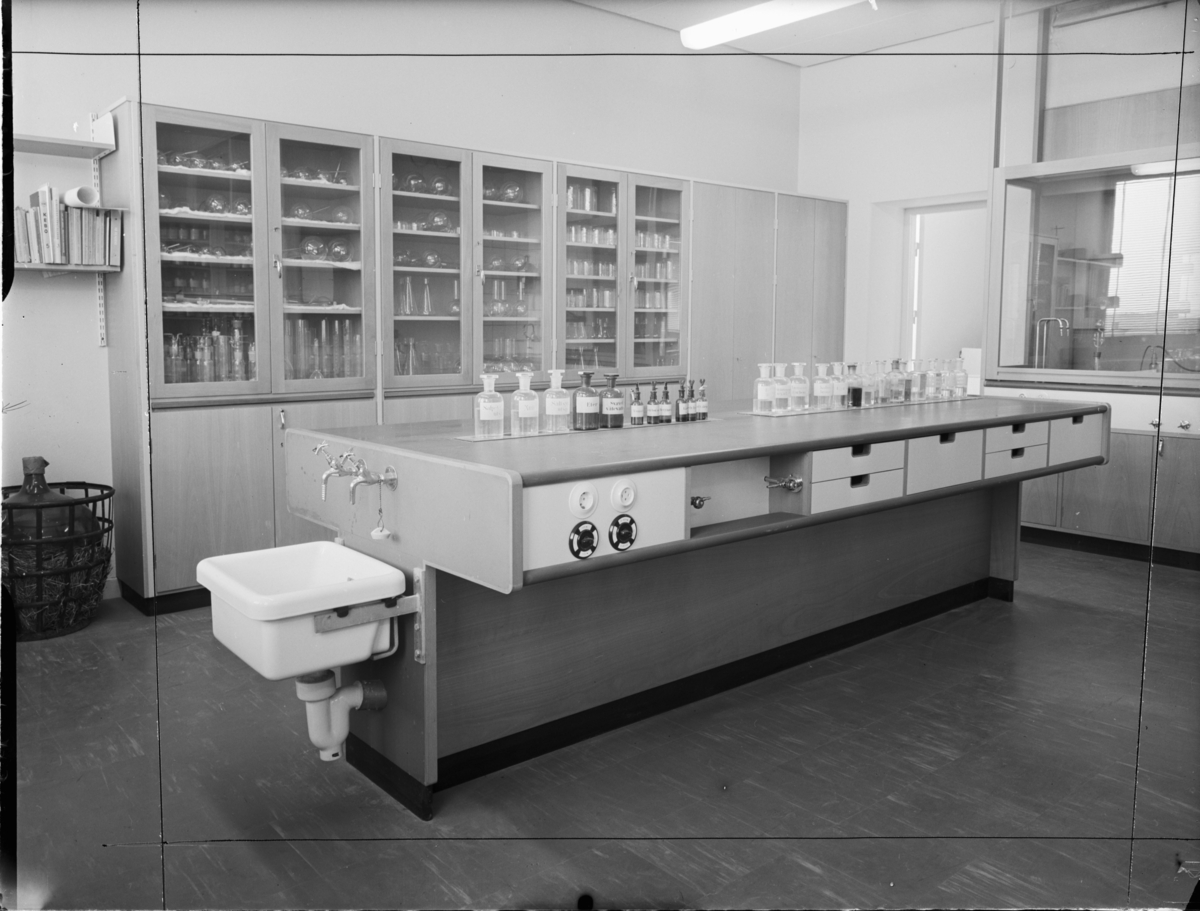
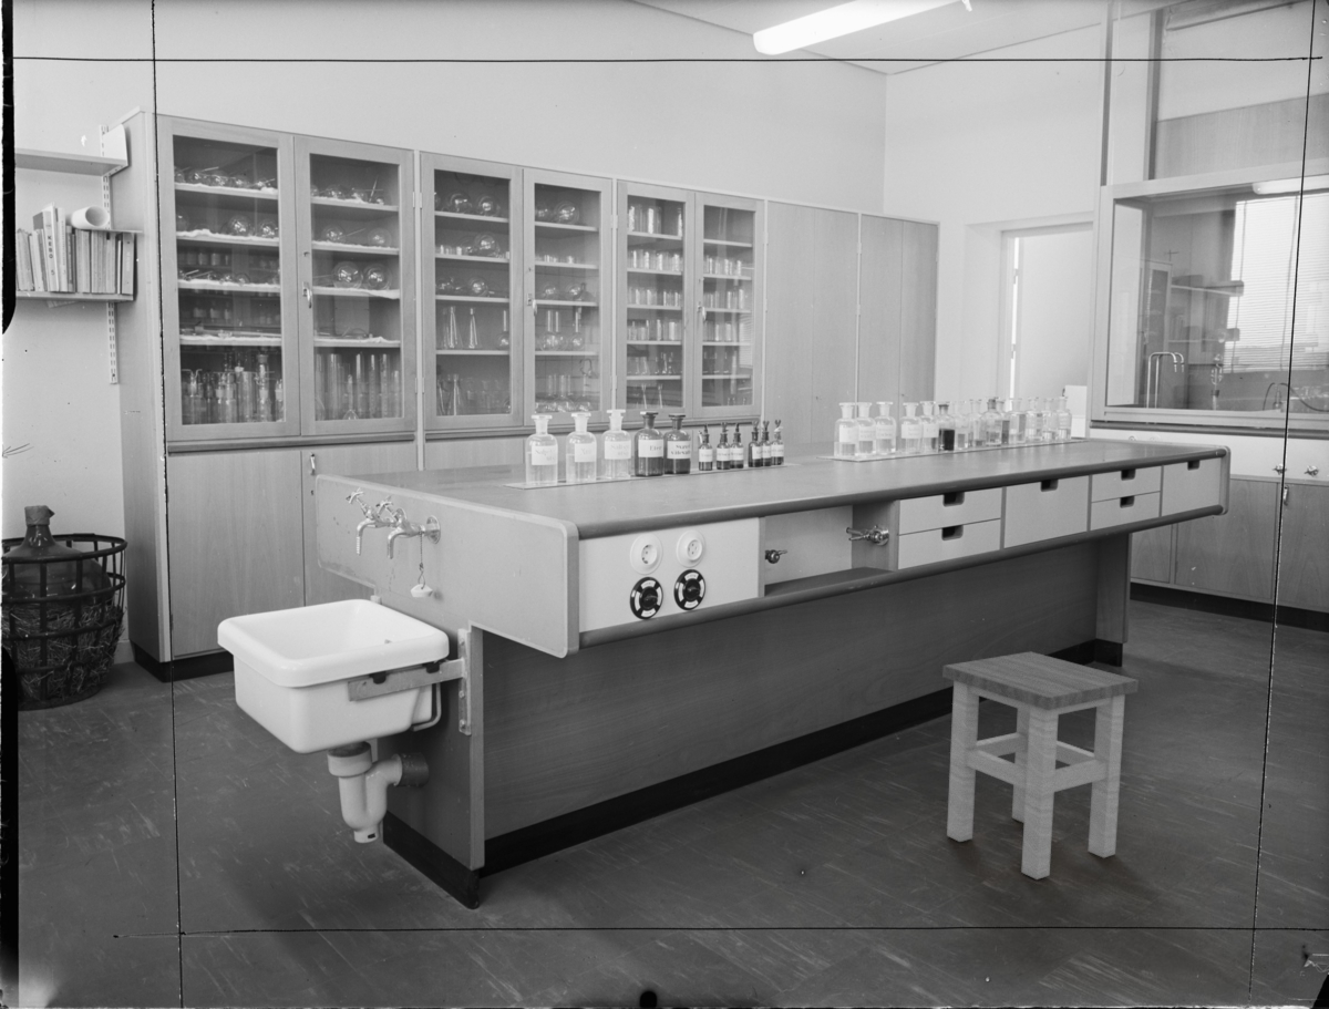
+ stool (1033, 759)
